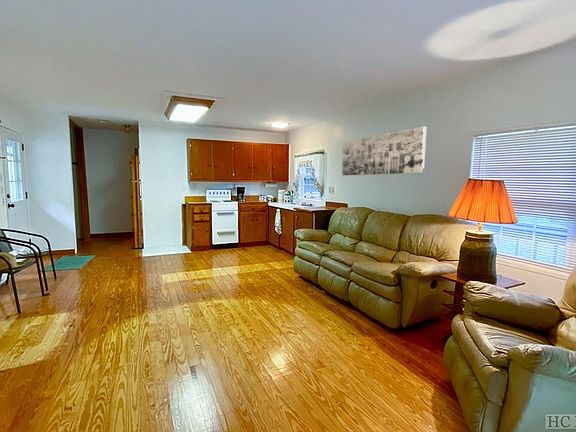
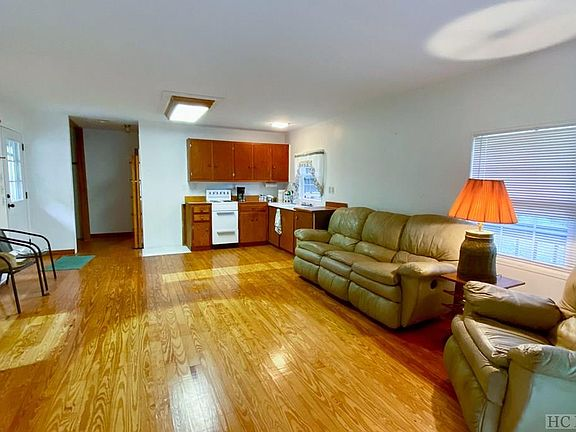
- wall art (377, 155)
